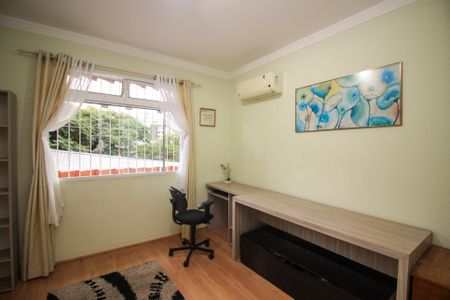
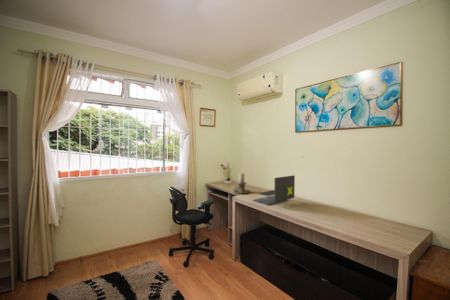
+ laptop (274, 188)
+ candle holder (241, 182)
